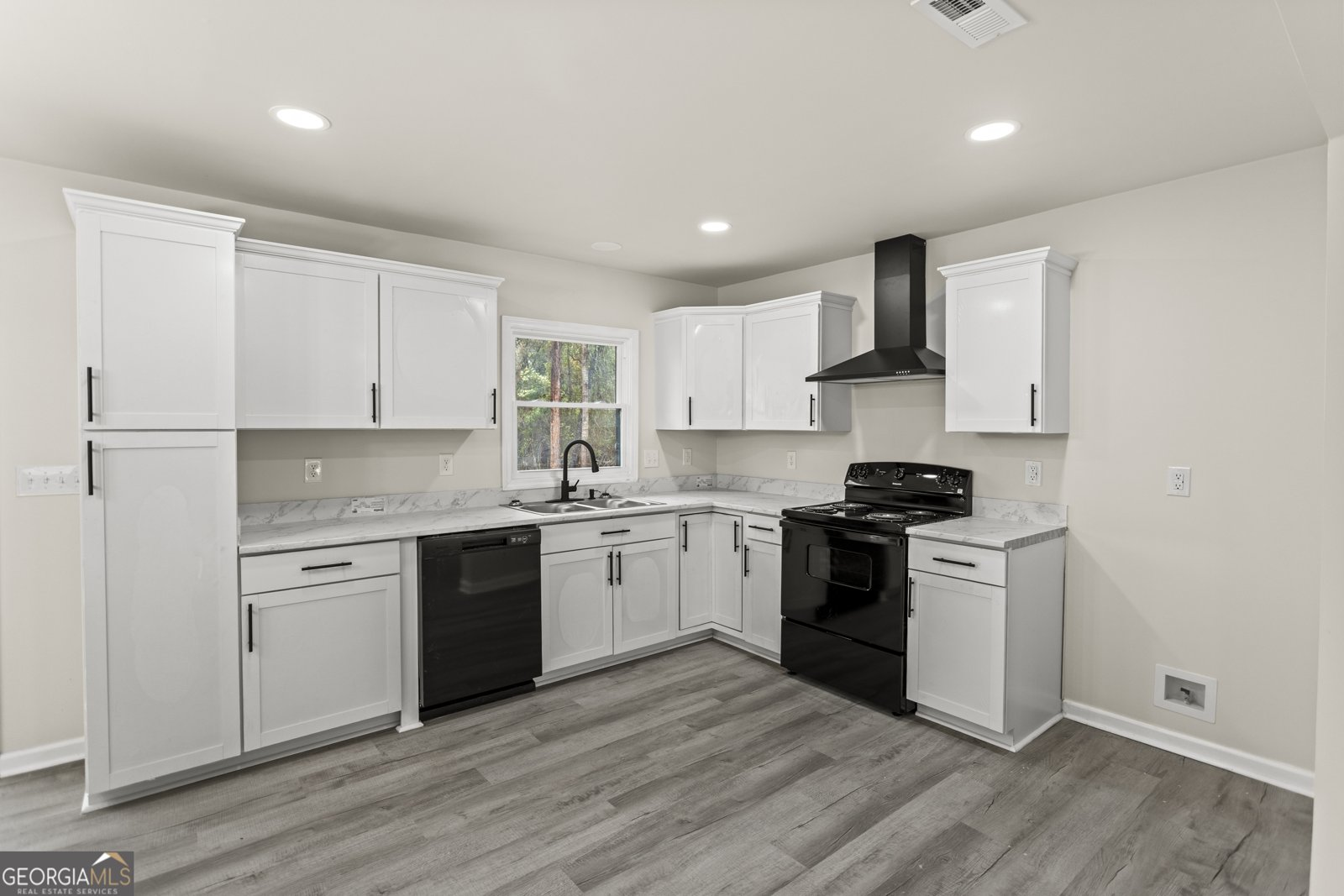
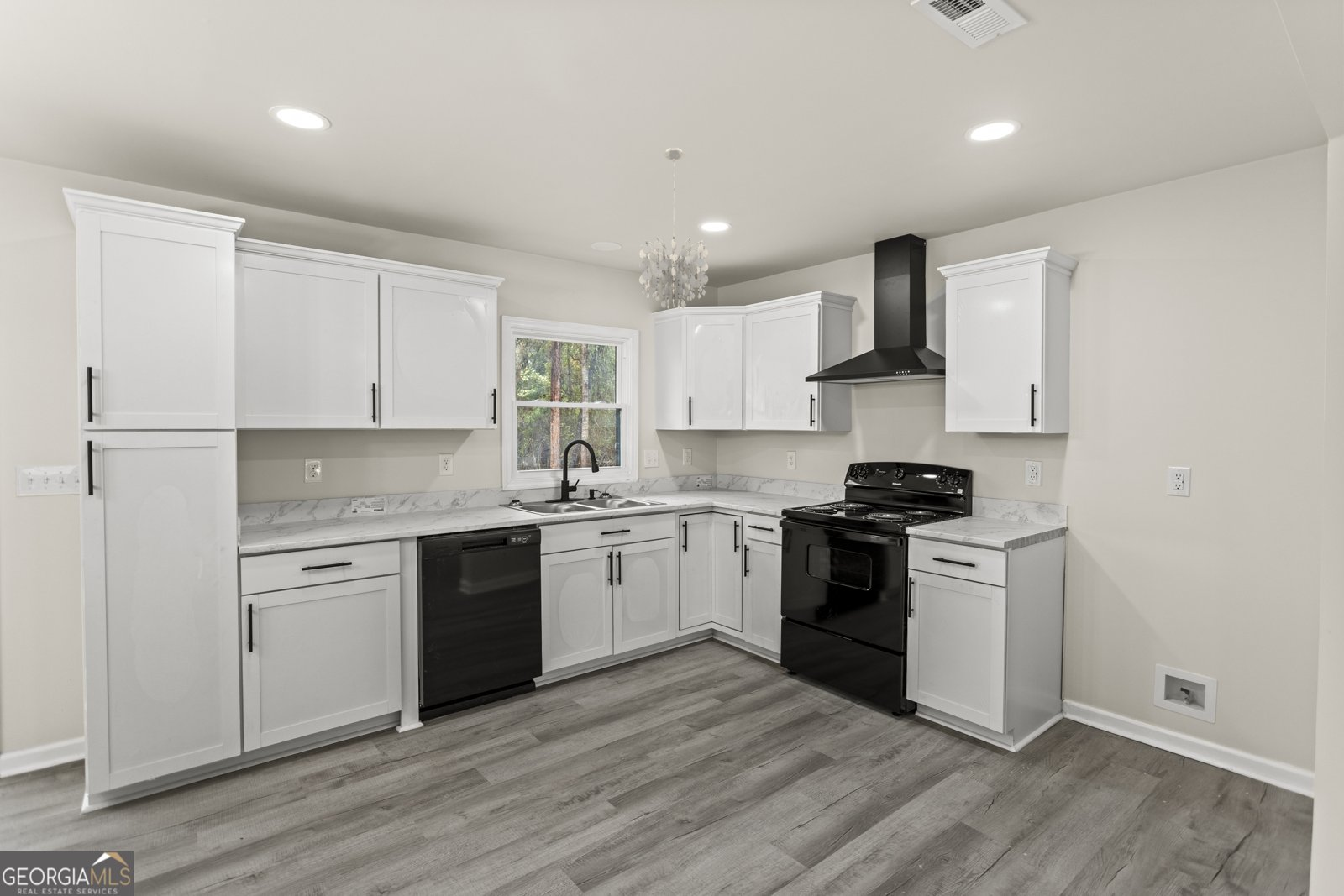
+ chandelier (674, 228)
